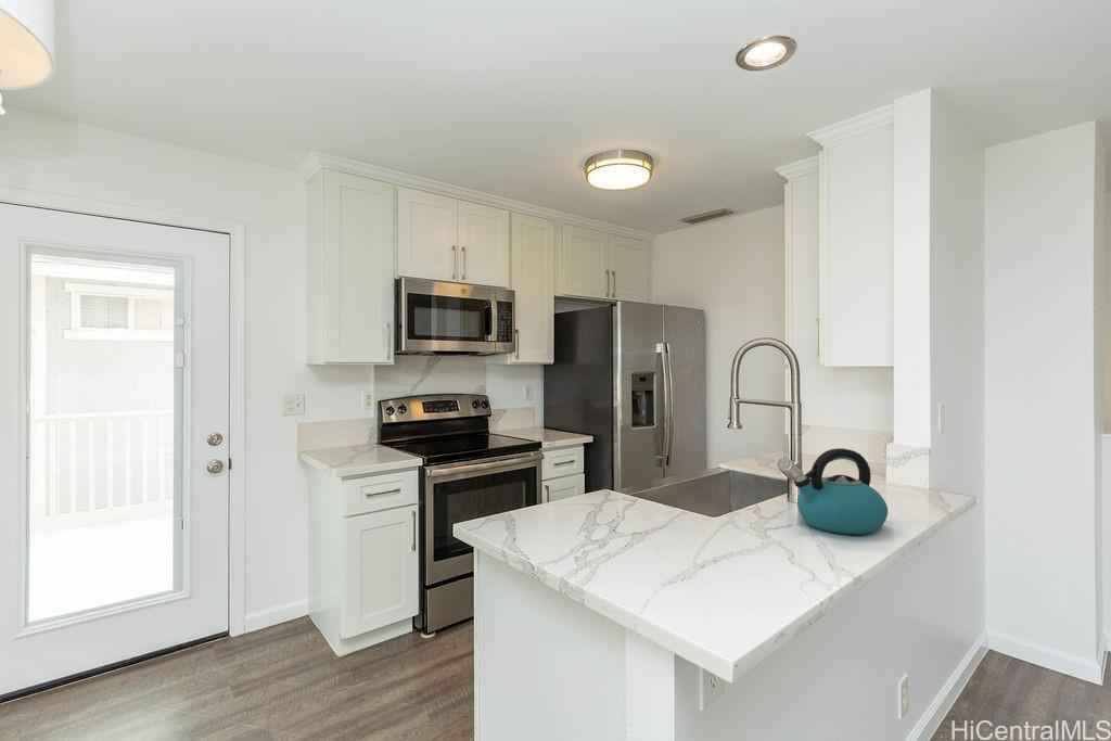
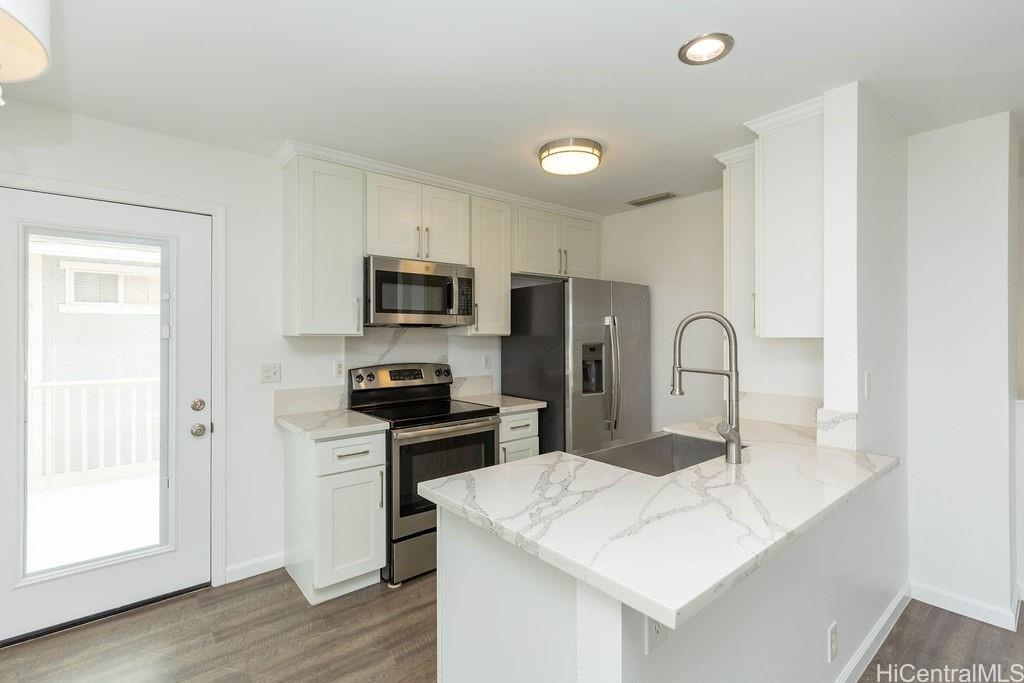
- kettle (835, 487)
